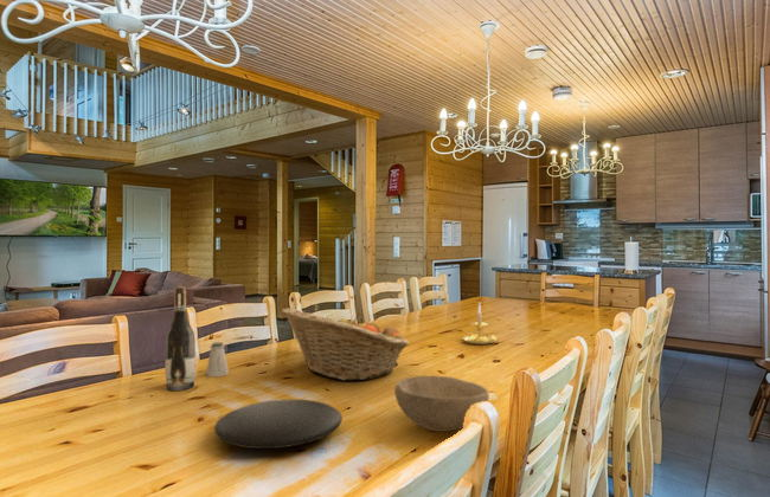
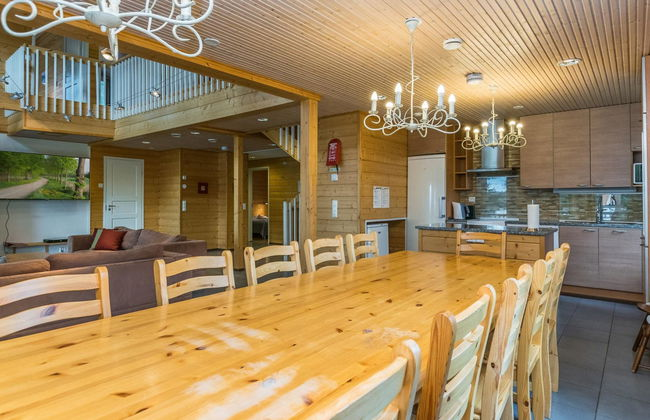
- bowl (441, 404)
- candle holder (477, 322)
- saltshaker (217, 359)
- wine bottle (180, 336)
- plate (280, 421)
- fruit basket (344, 337)
